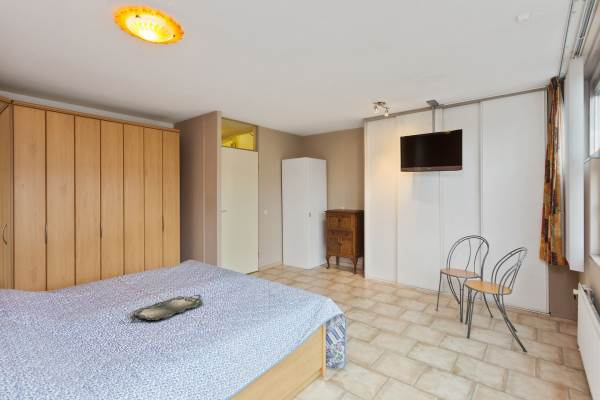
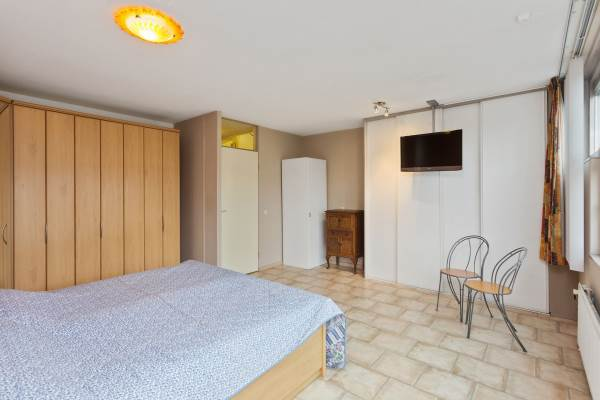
- serving tray (169, 307)
